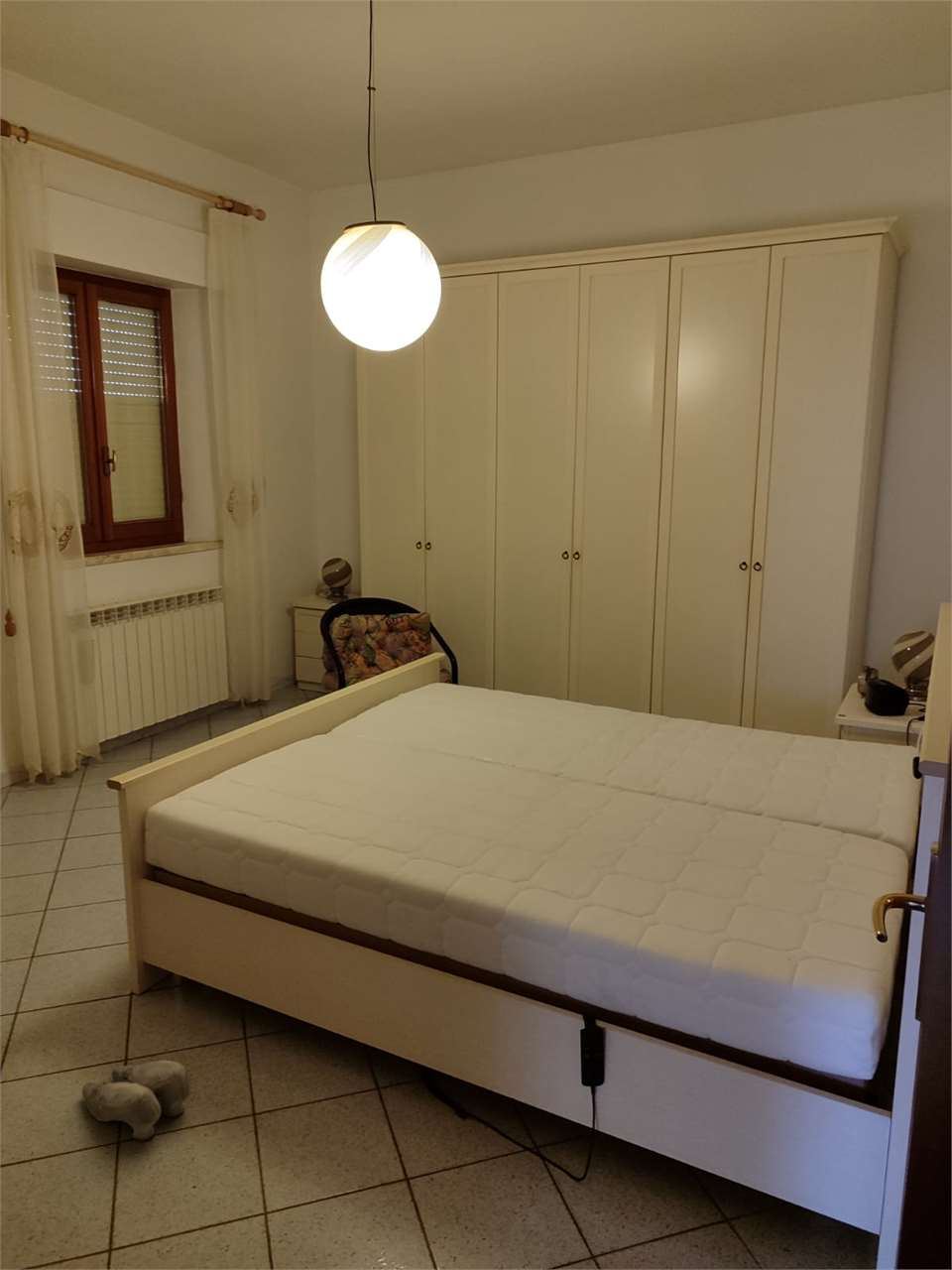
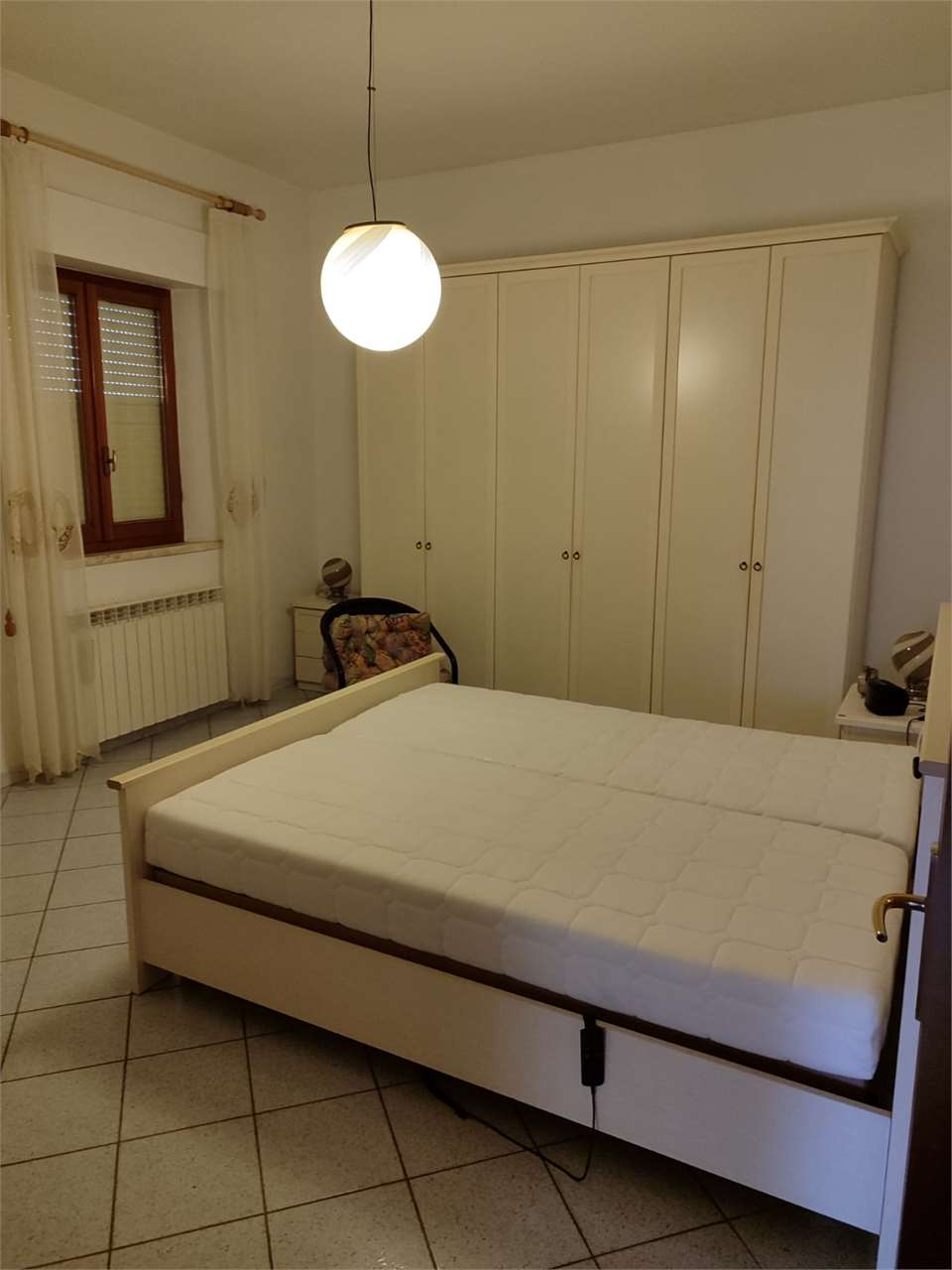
- slippers (134, 1085)
